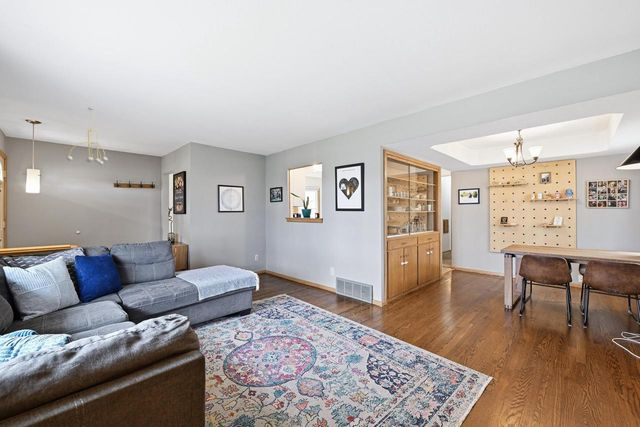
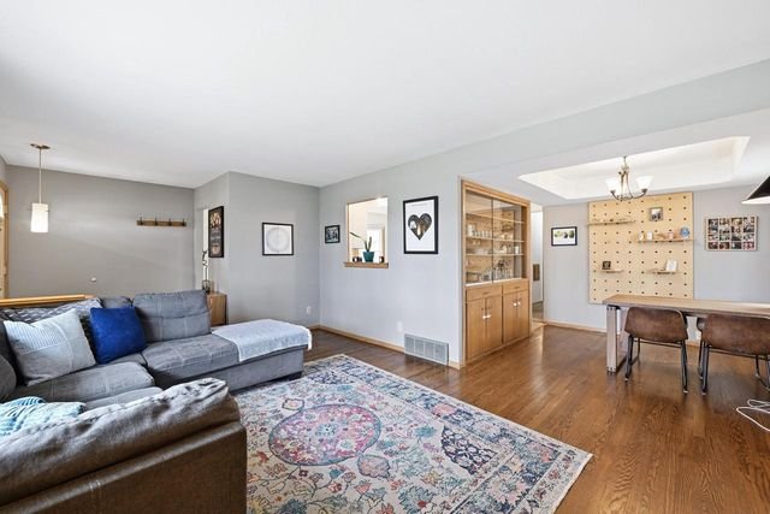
- chandelier (88, 135)
